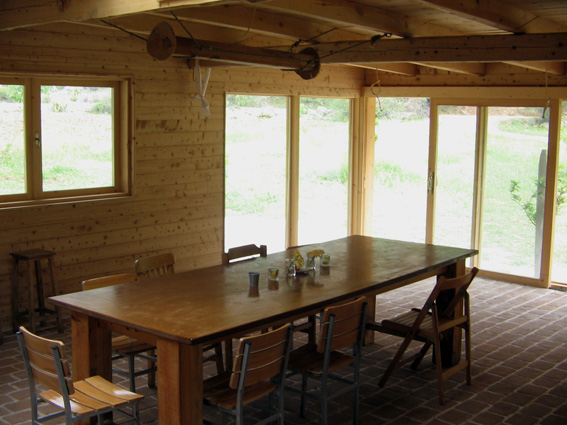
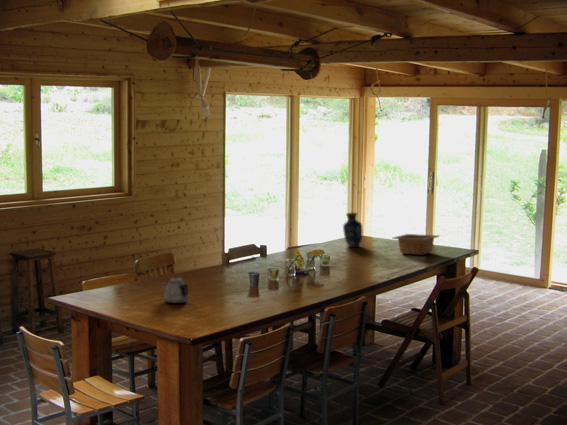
+ teapot (174, 288)
+ serving bowl (415, 244)
+ vase (352, 229)
